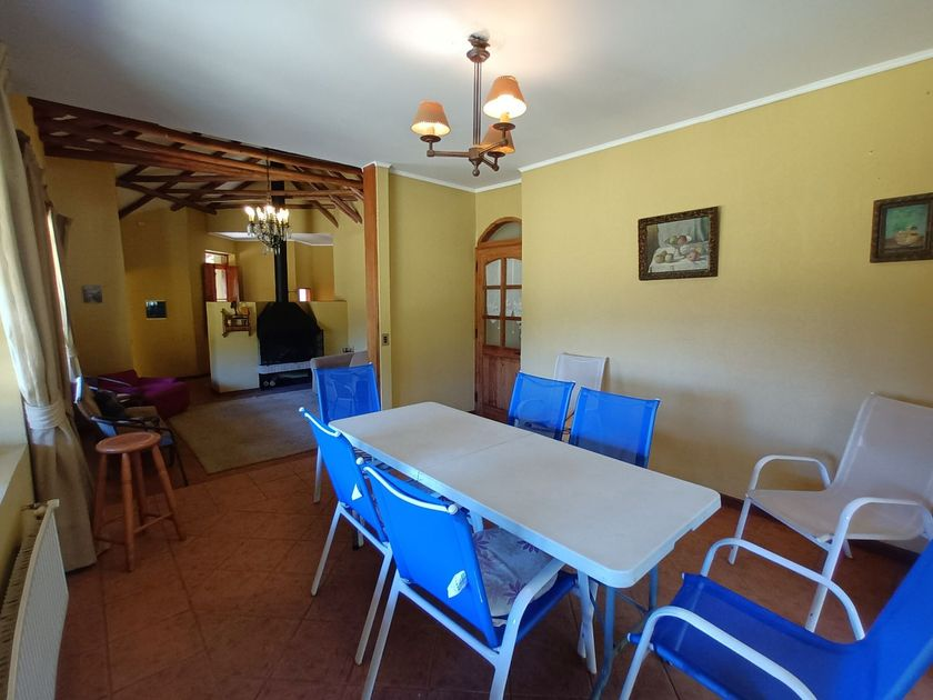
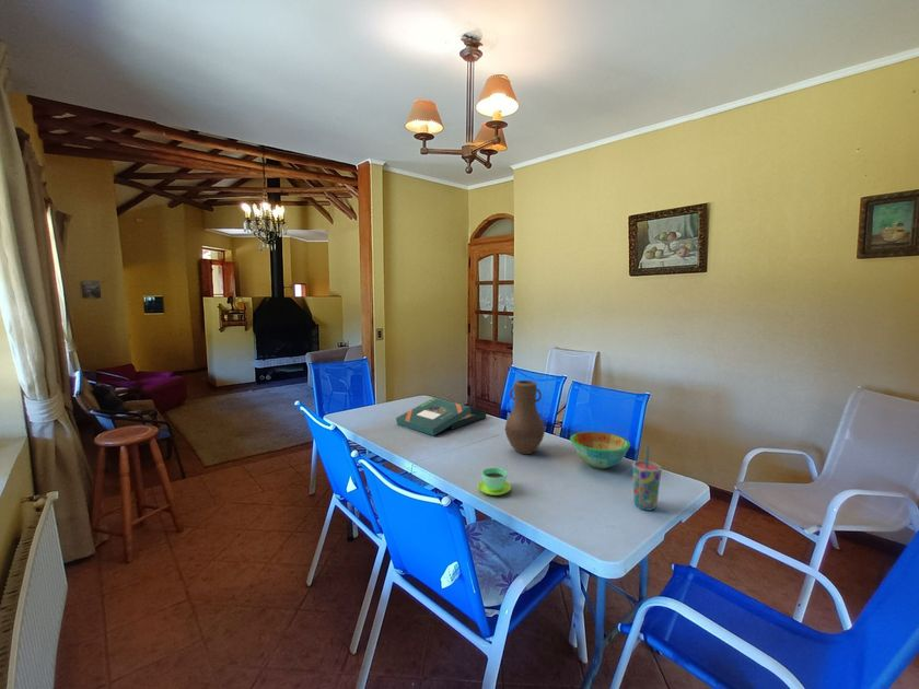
+ cup (645, 476)
+ vase (524, 417)
+ board game (442, 412)
+ cup (495, 480)
+ bowl (598, 452)
